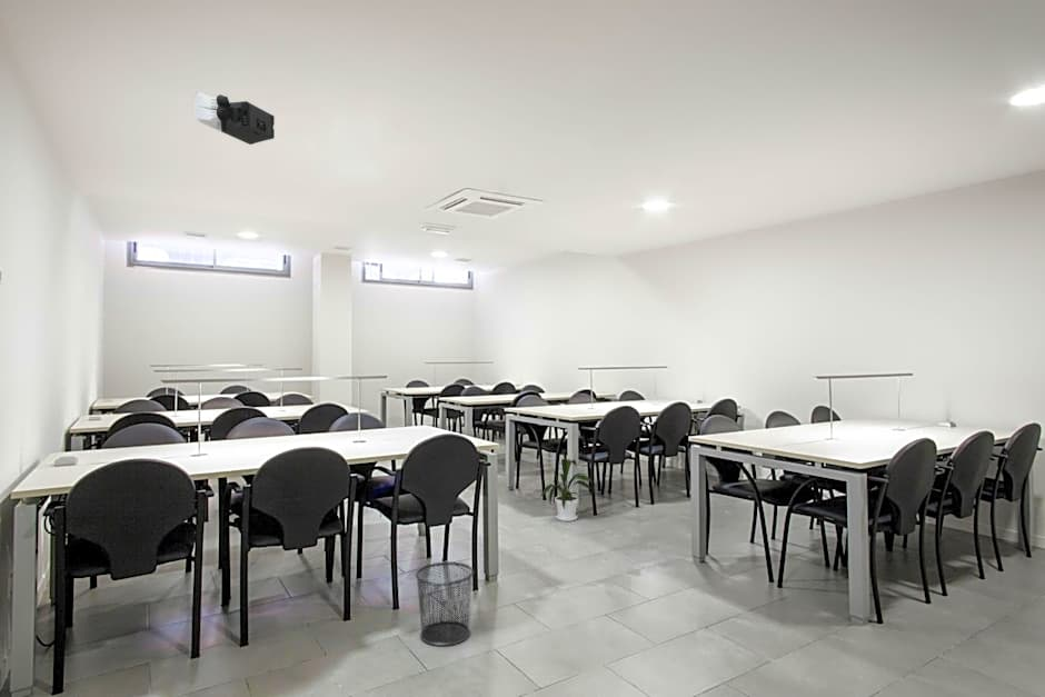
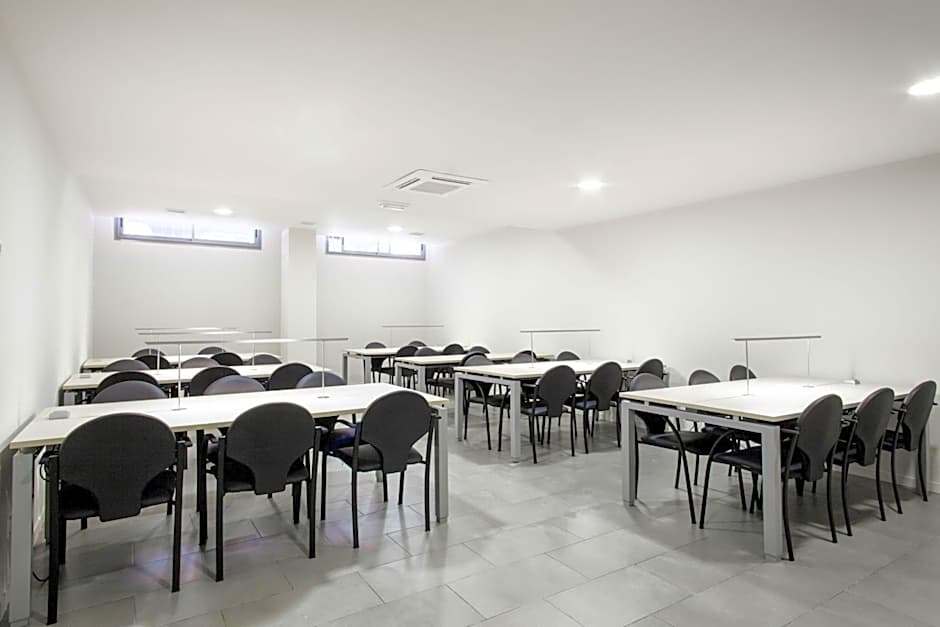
- projector (236, 119)
- waste bin (445, 603)
- house plant (568, 487)
